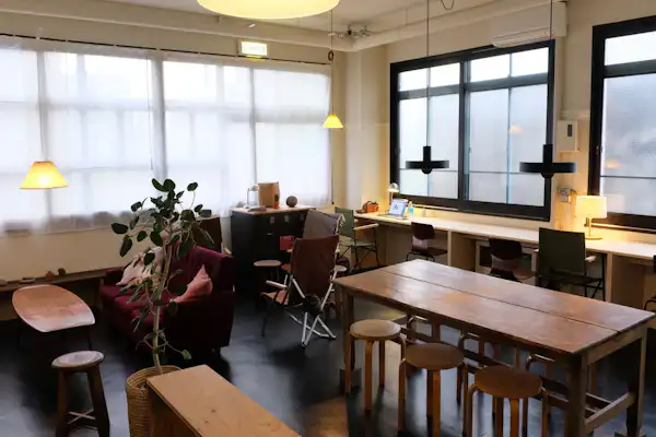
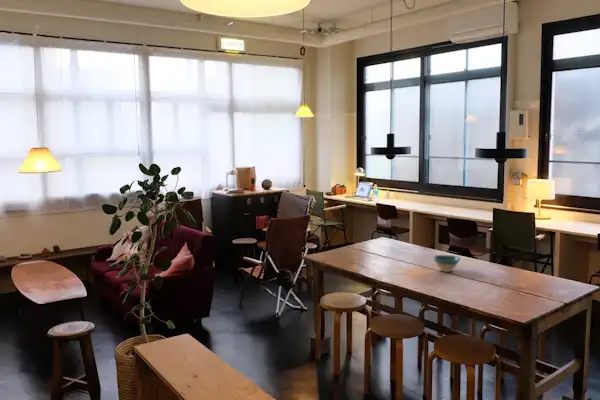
+ bowl (446, 263)
